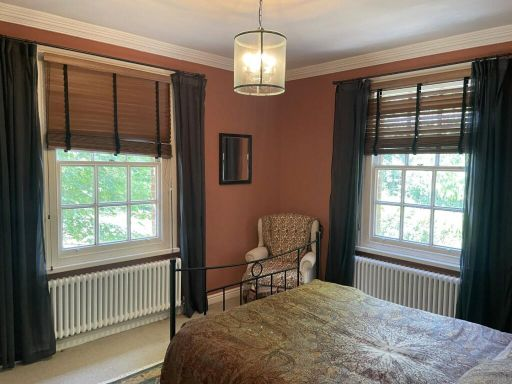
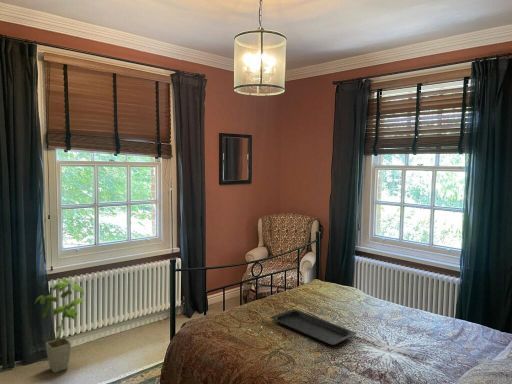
+ serving tray (311, 326)
+ house plant (63, 322)
